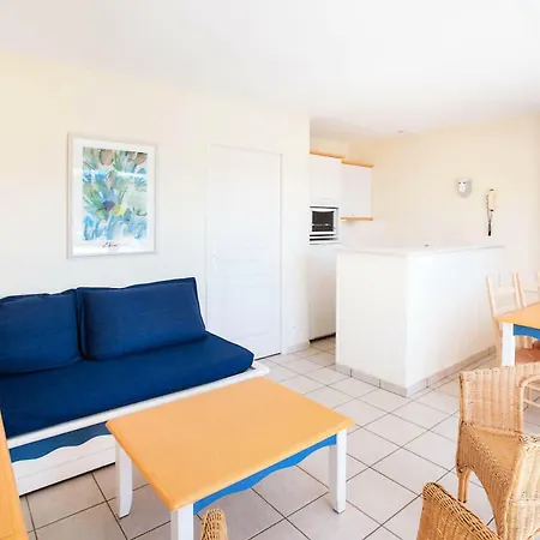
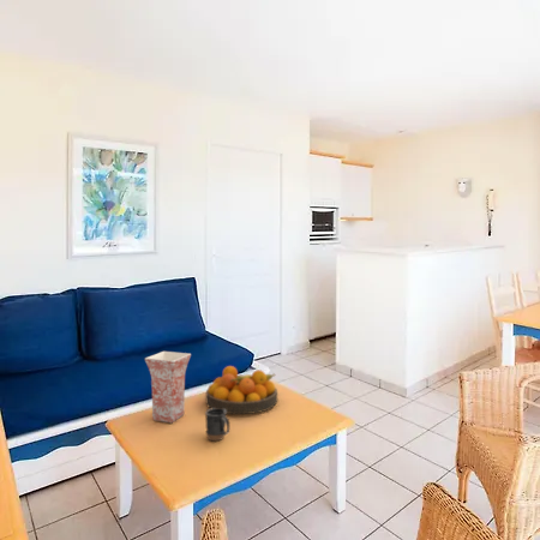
+ fruit bowl (241, 385)
+ vase (168, 386)
+ mug (217, 424)
